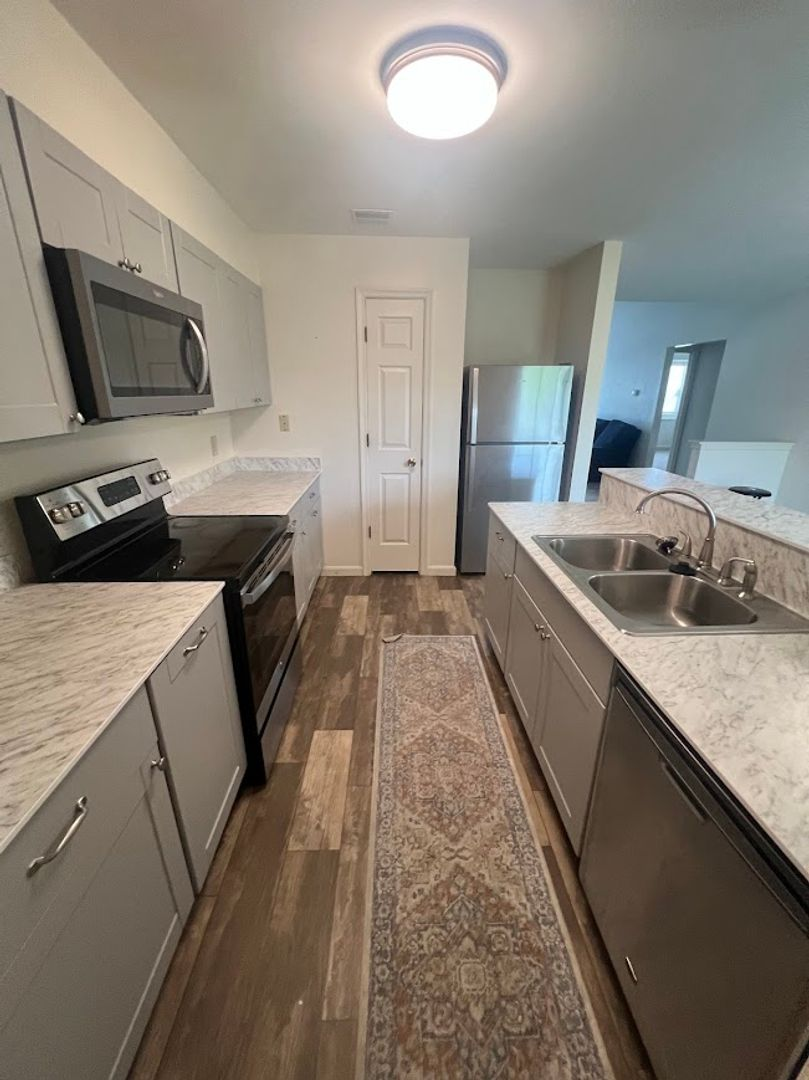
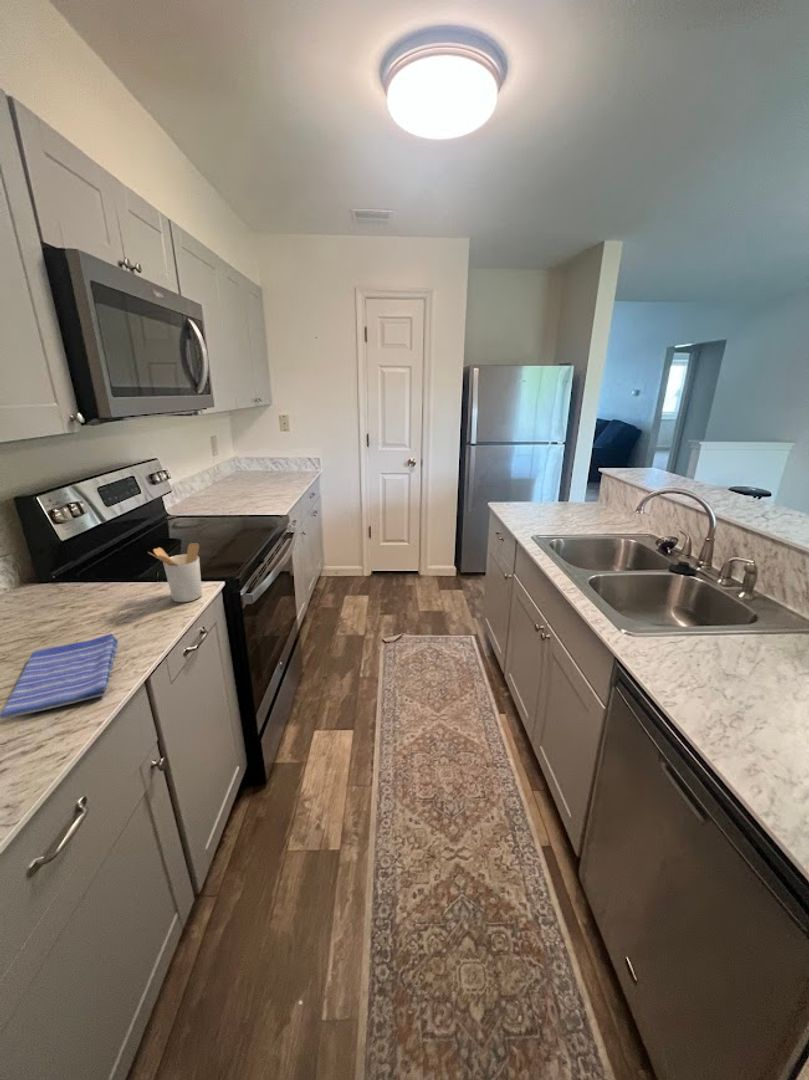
+ dish towel (66, 670)
+ utensil holder (176, 572)
